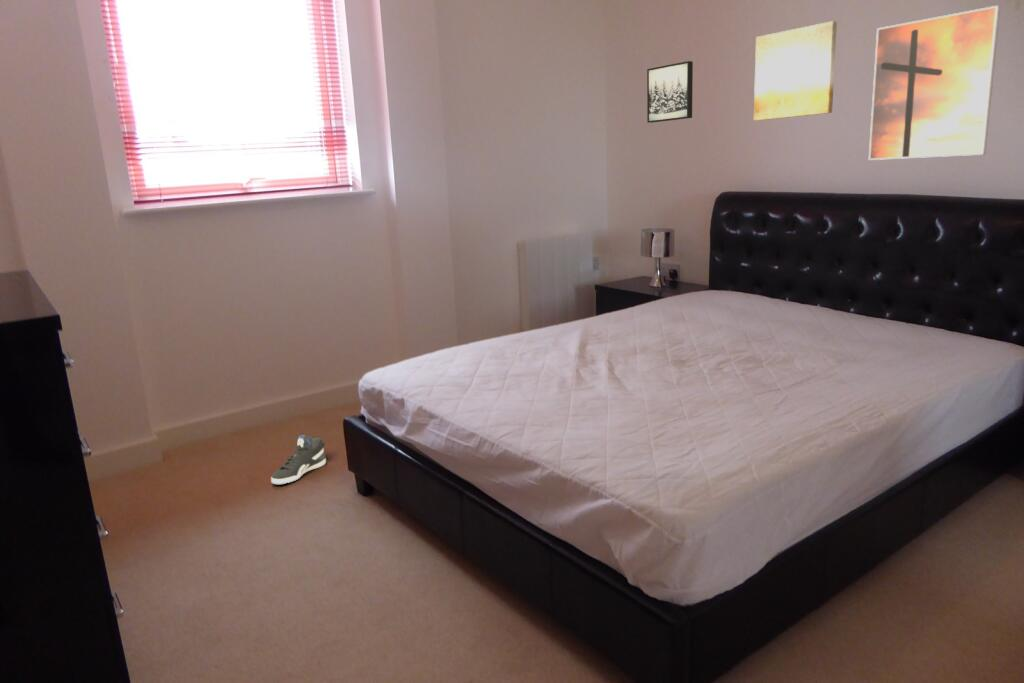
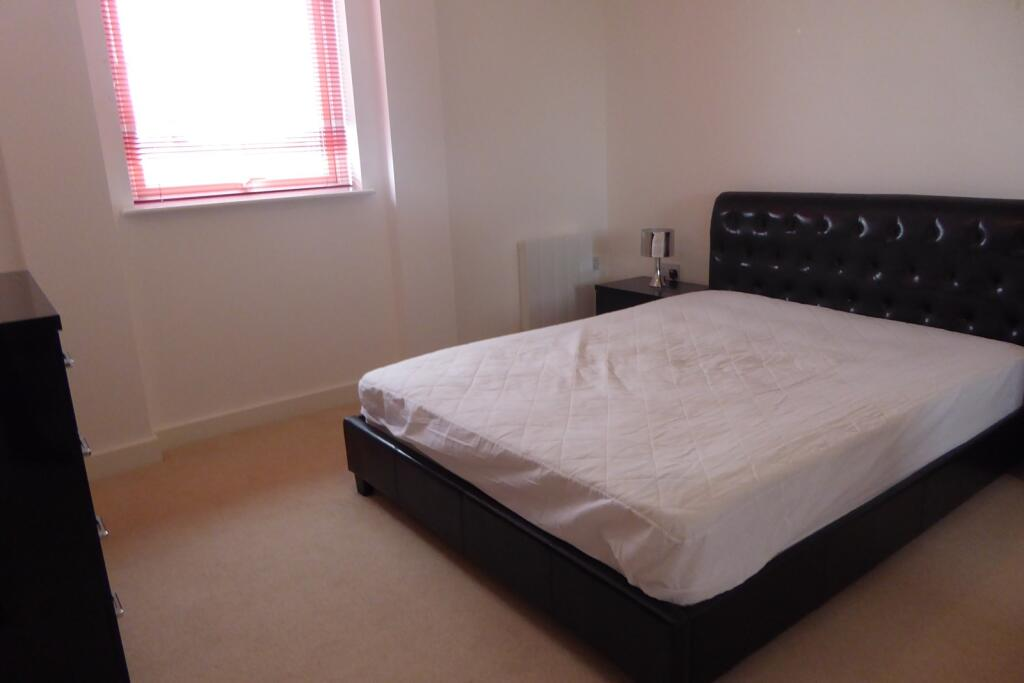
- wall art (792, 73)
- wall art (669, 93)
- sneaker (296, 455)
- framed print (929, 89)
